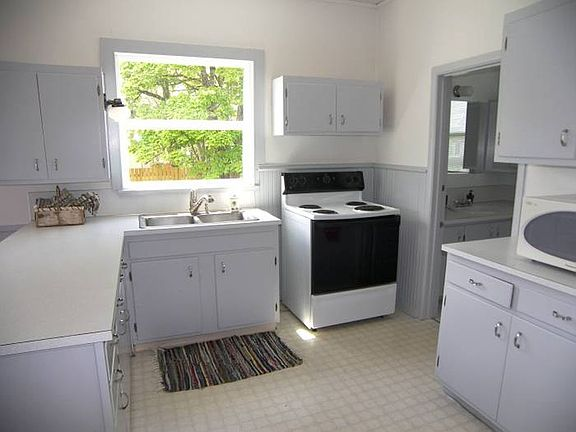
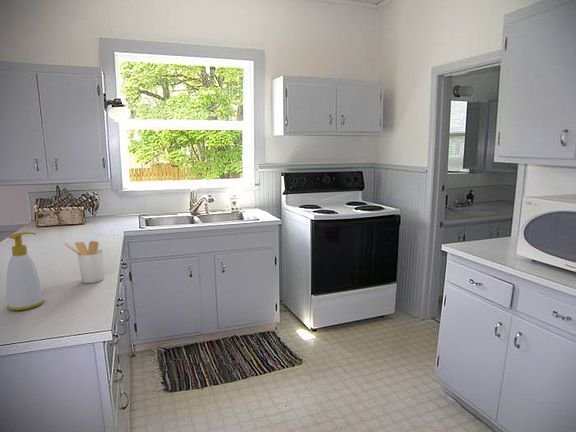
+ utensil holder (84, 260)
+ soap bottle (22, 269)
